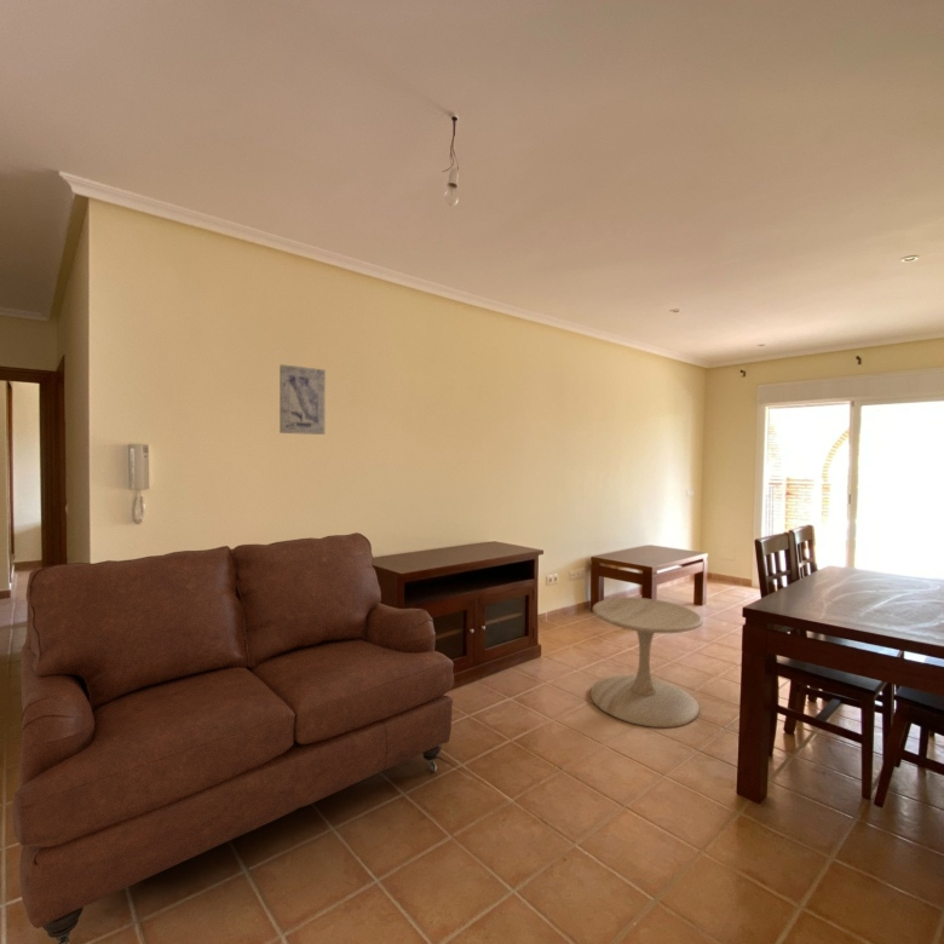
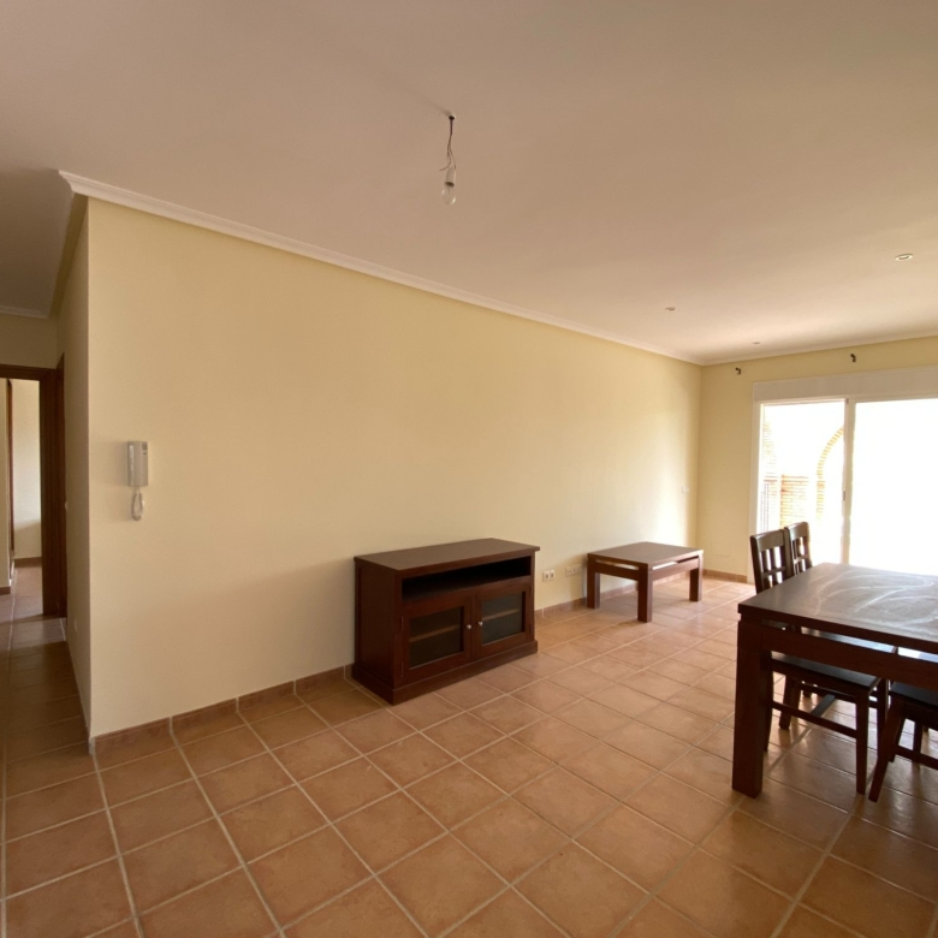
- wall art (303, 401)
- sofa (247, 667)
- side table (644, 656)
